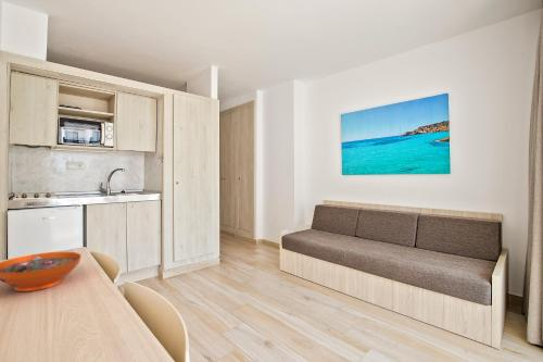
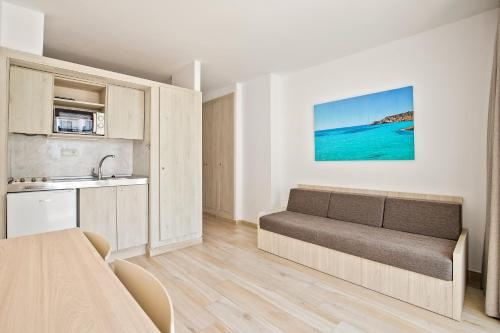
- decorative bowl (39, 272)
